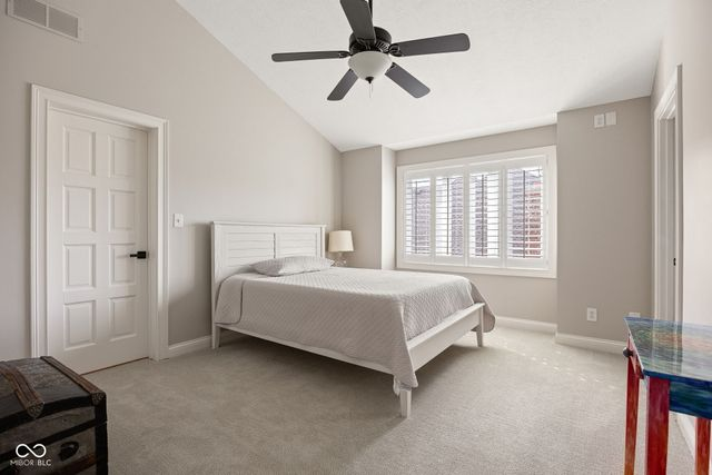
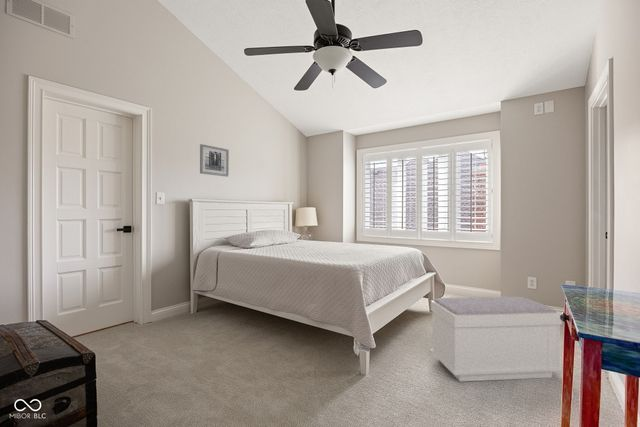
+ wall art (214, 161)
+ bench (491, 334)
